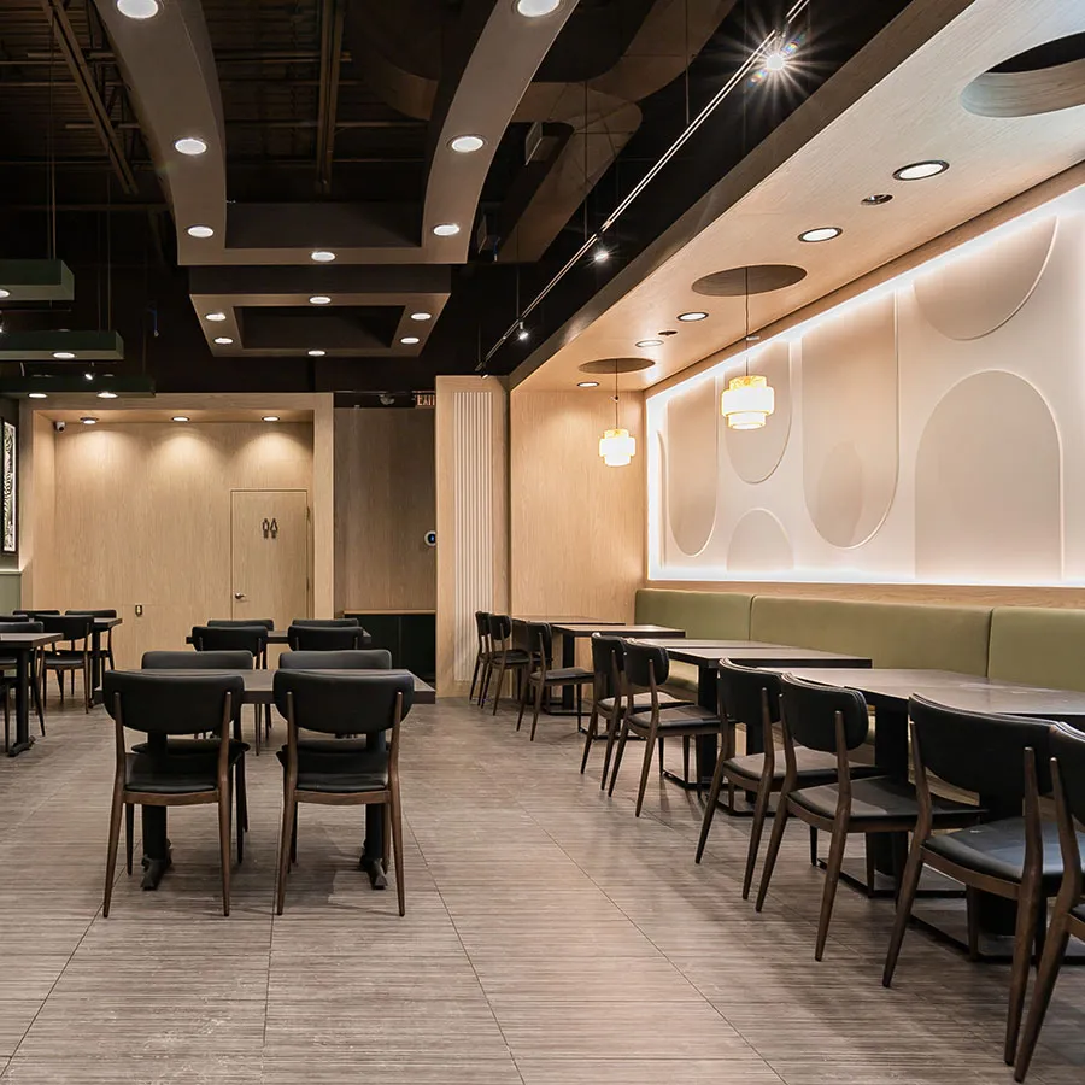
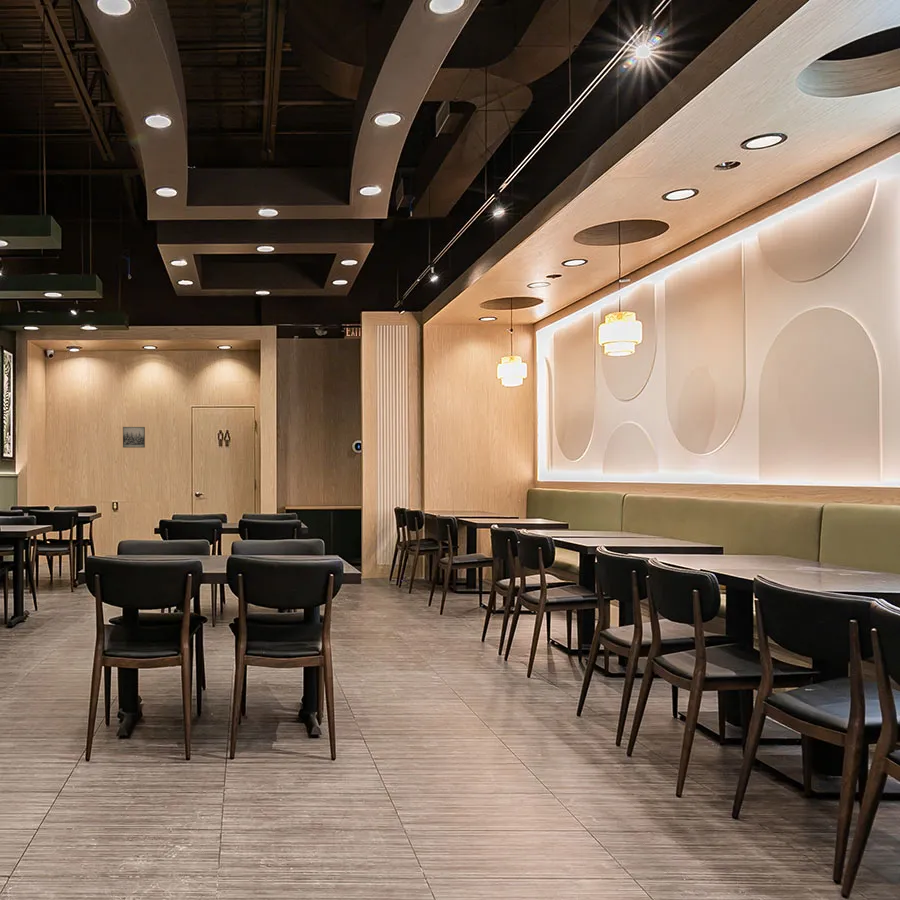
+ wall art (133, 437)
